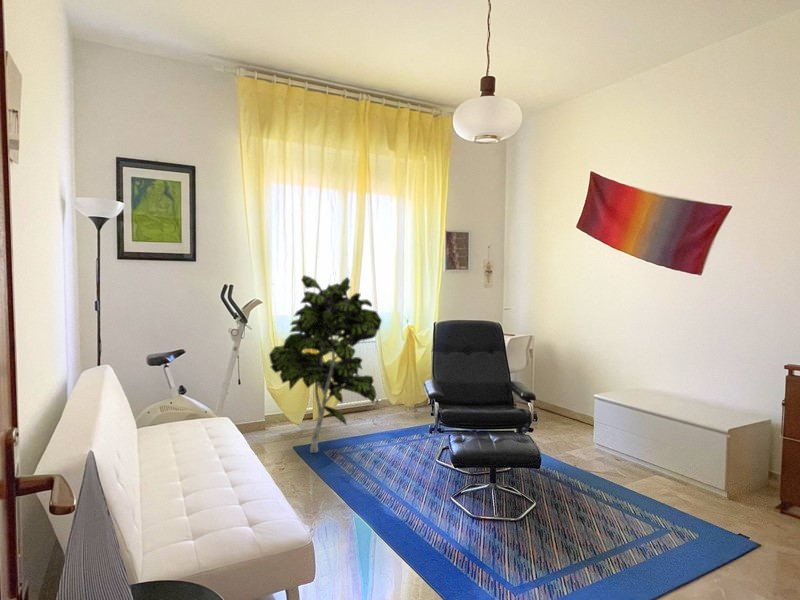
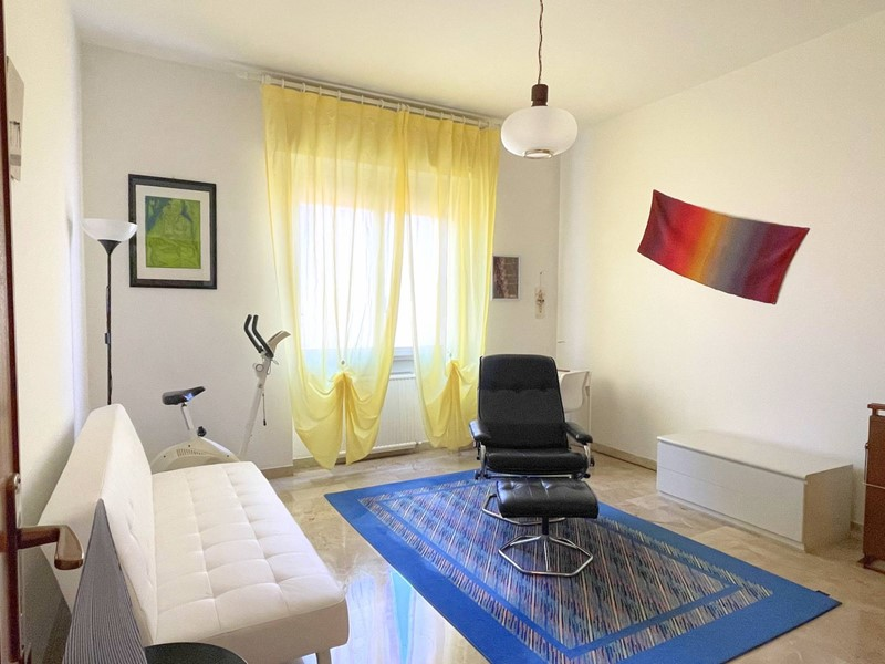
- indoor plant (322, 362)
